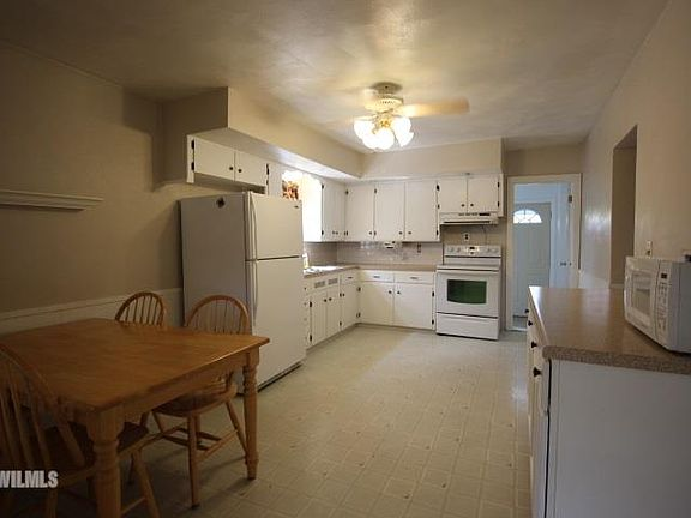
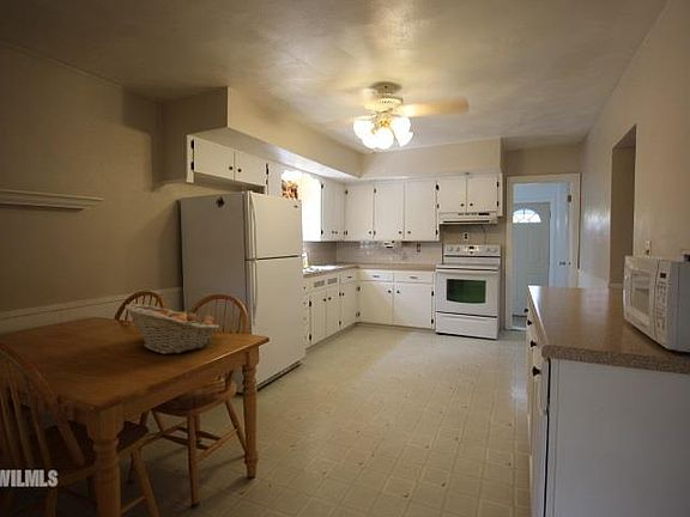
+ fruit basket (172, 323)
